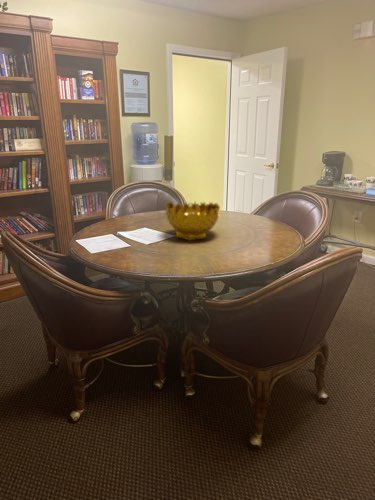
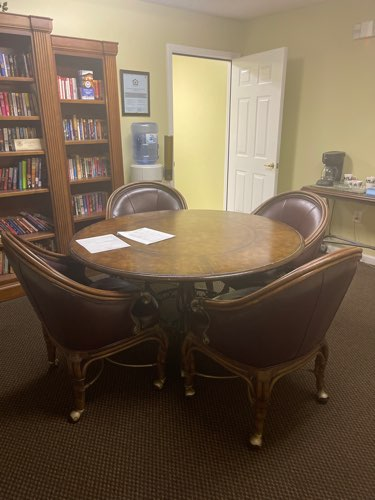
- decorative bowl (192, 219)
